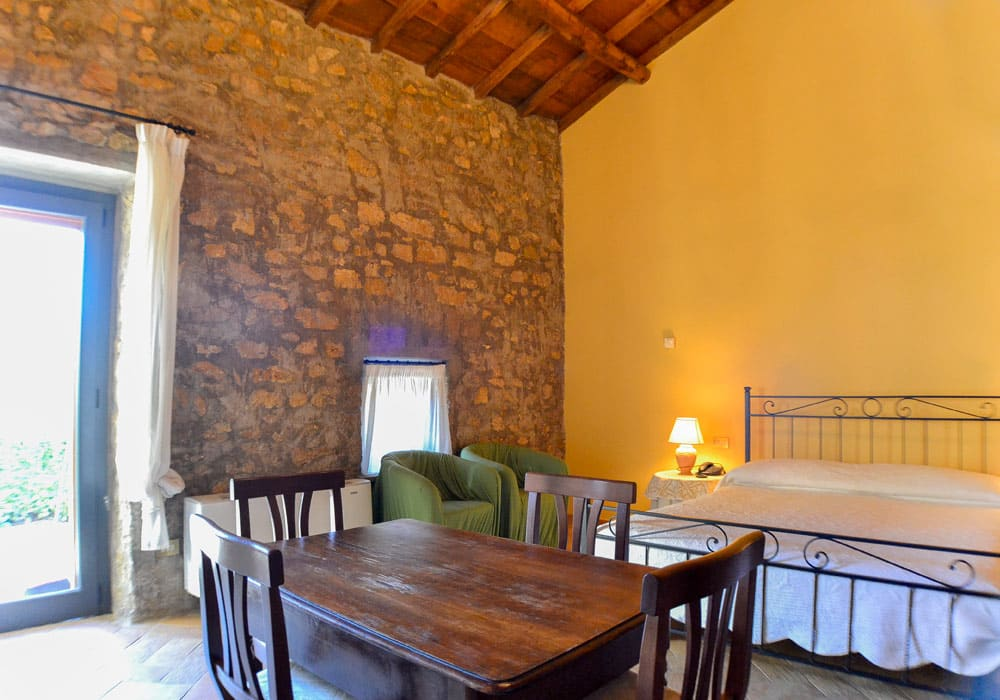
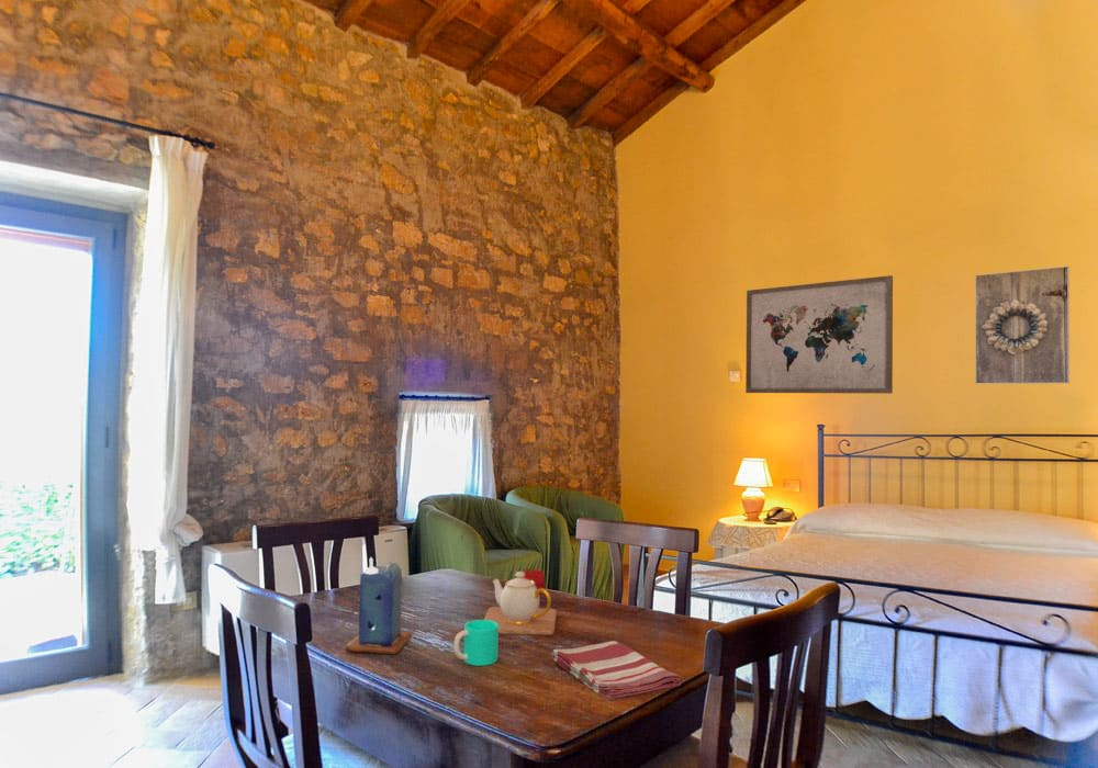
+ fruit (529, 579)
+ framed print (1020, 327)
+ teapot (519, 596)
+ wall art (814, 338)
+ cup (474, 643)
+ dish towel (613, 665)
+ candle (381, 600)
